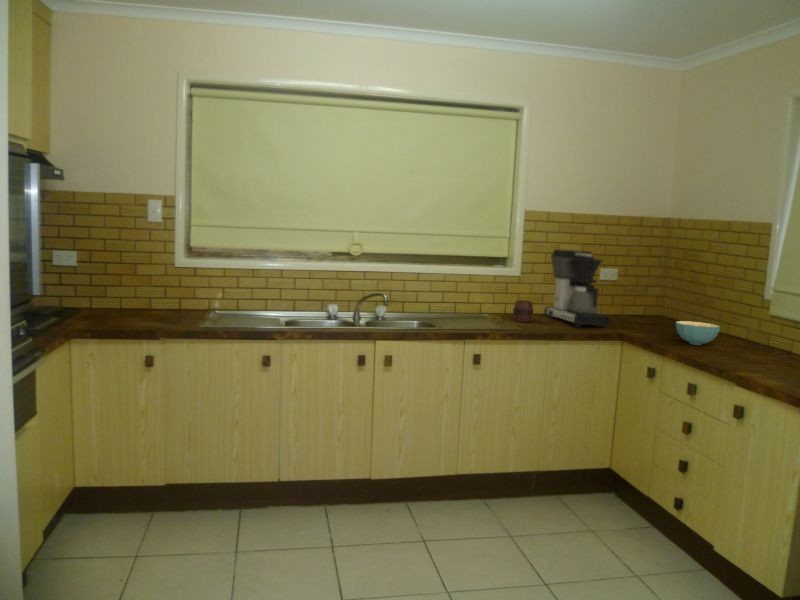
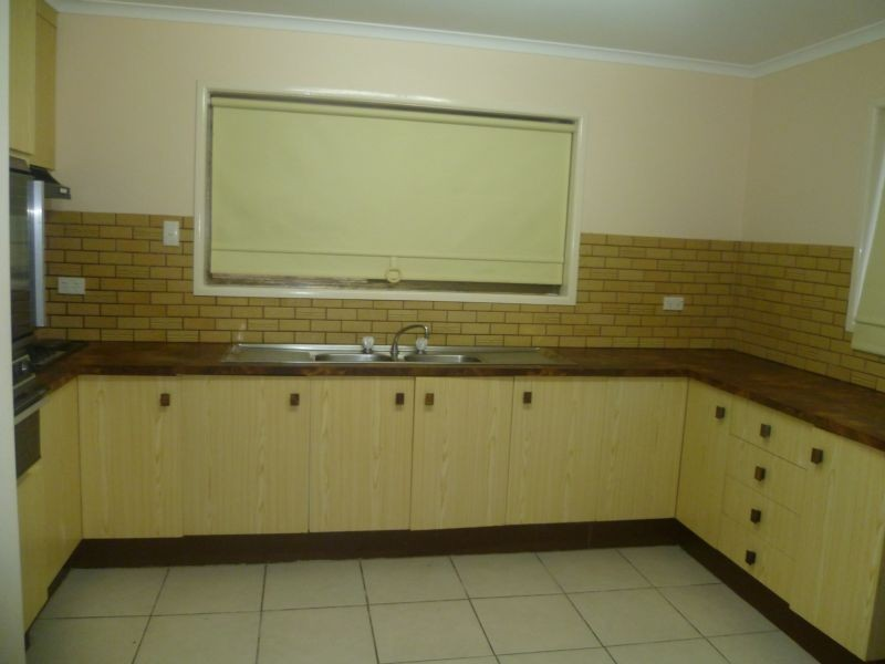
- coffee maker (578, 286)
- cup (523, 311)
- cereal bowl (696, 333)
